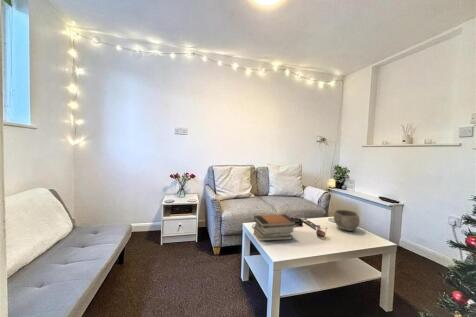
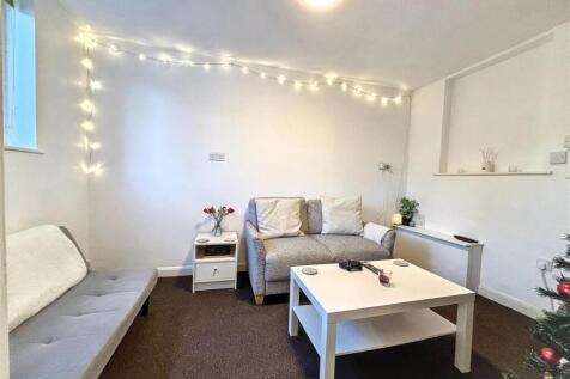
- book stack (273, 227)
- bowl (346, 220)
